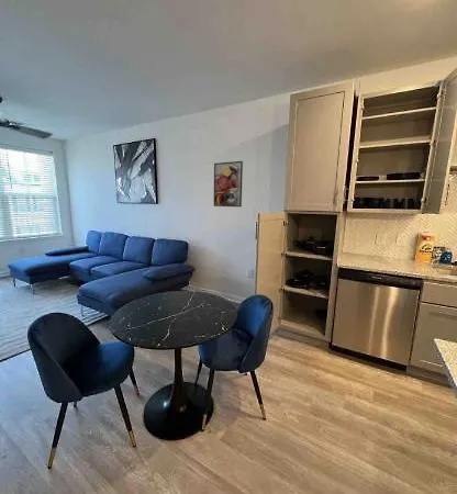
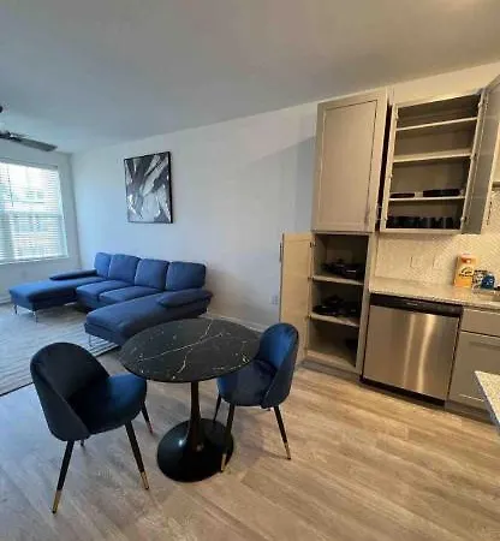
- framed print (227, 184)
